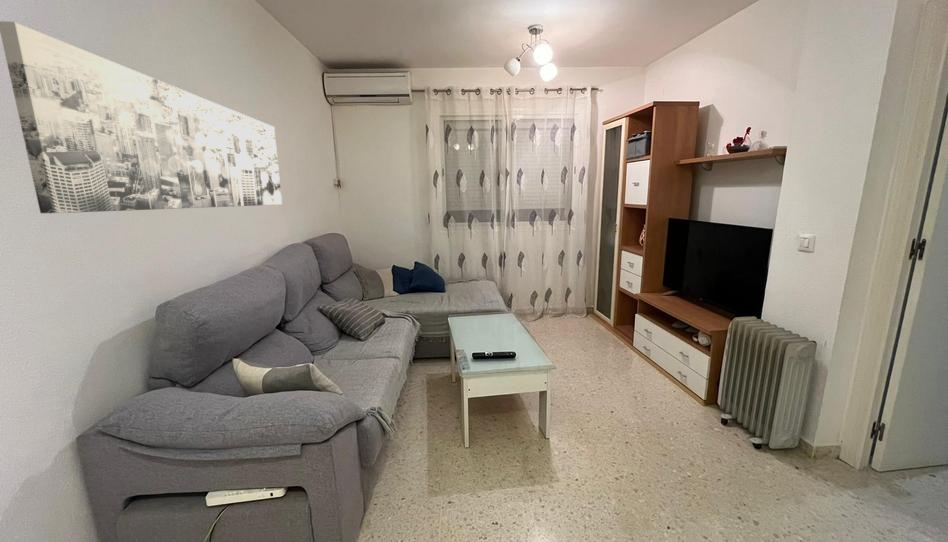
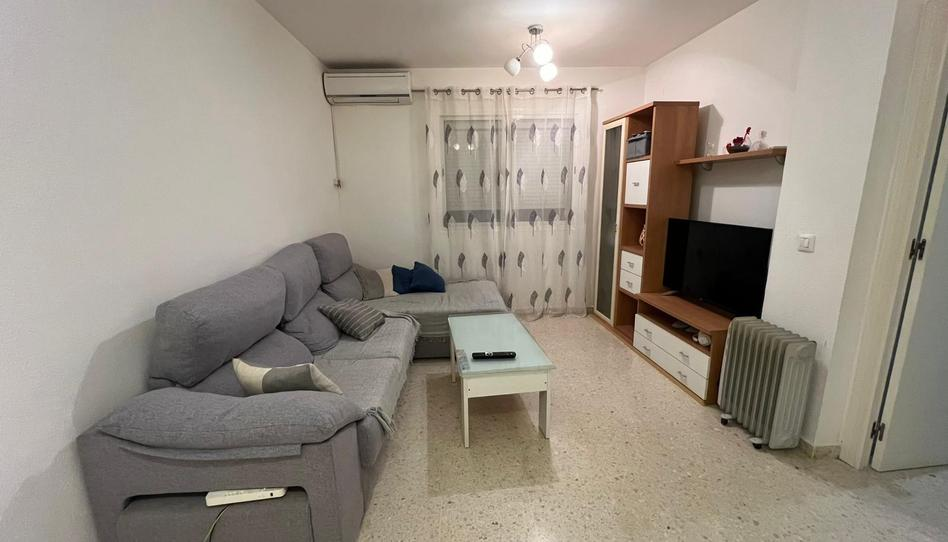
- wall art (202, 153)
